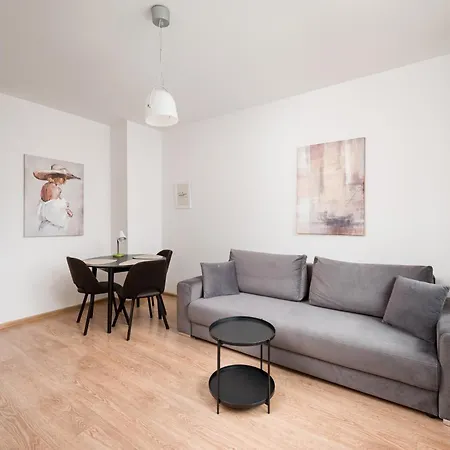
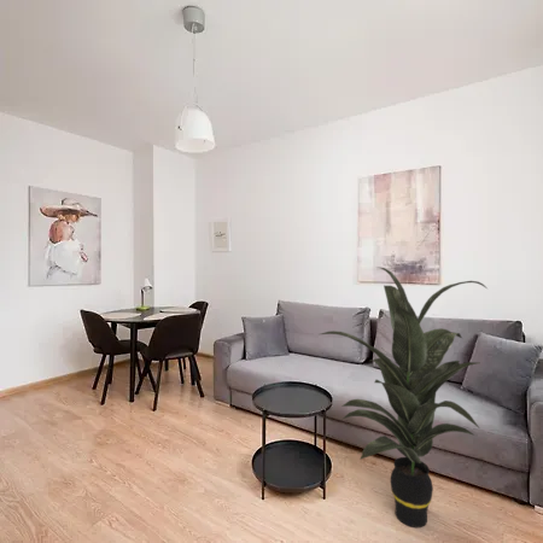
+ indoor plant (404, 389)
